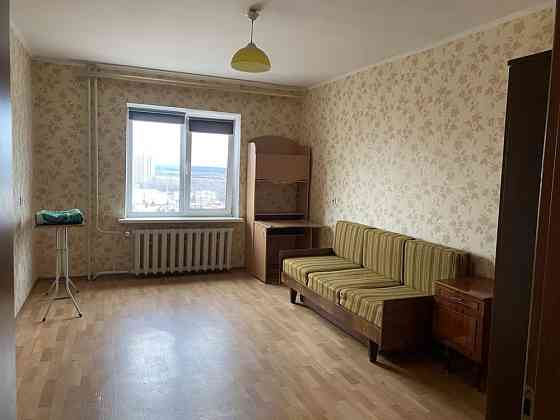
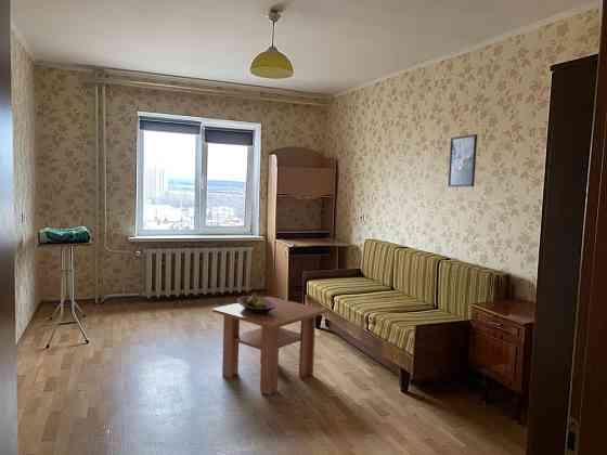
+ coffee table (269, 342)
+ fruit bowl (256, 302)
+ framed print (462, 161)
